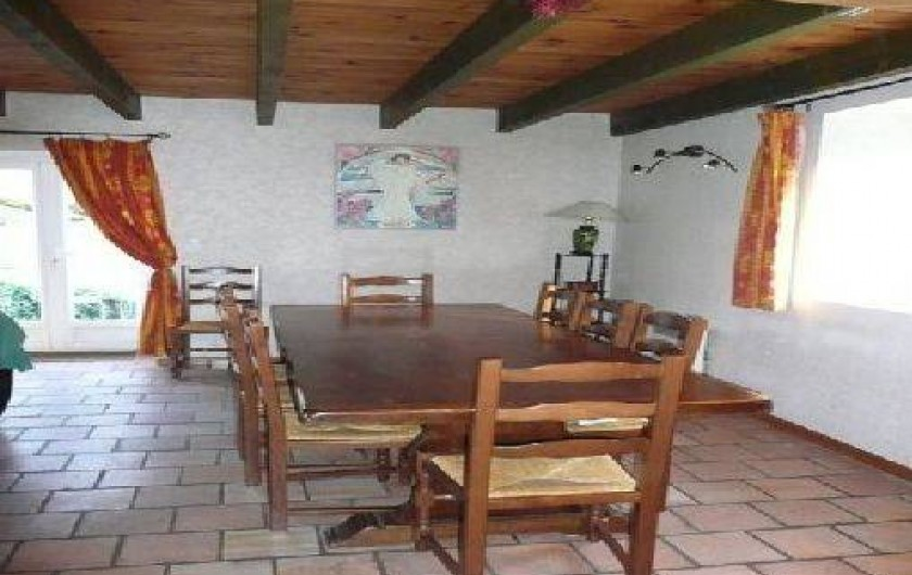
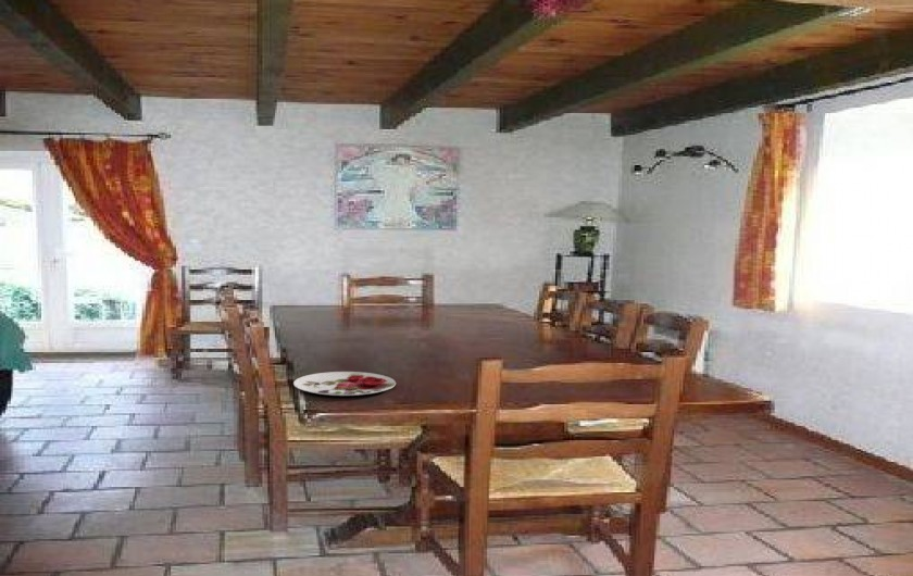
+ plate (345, 381)
